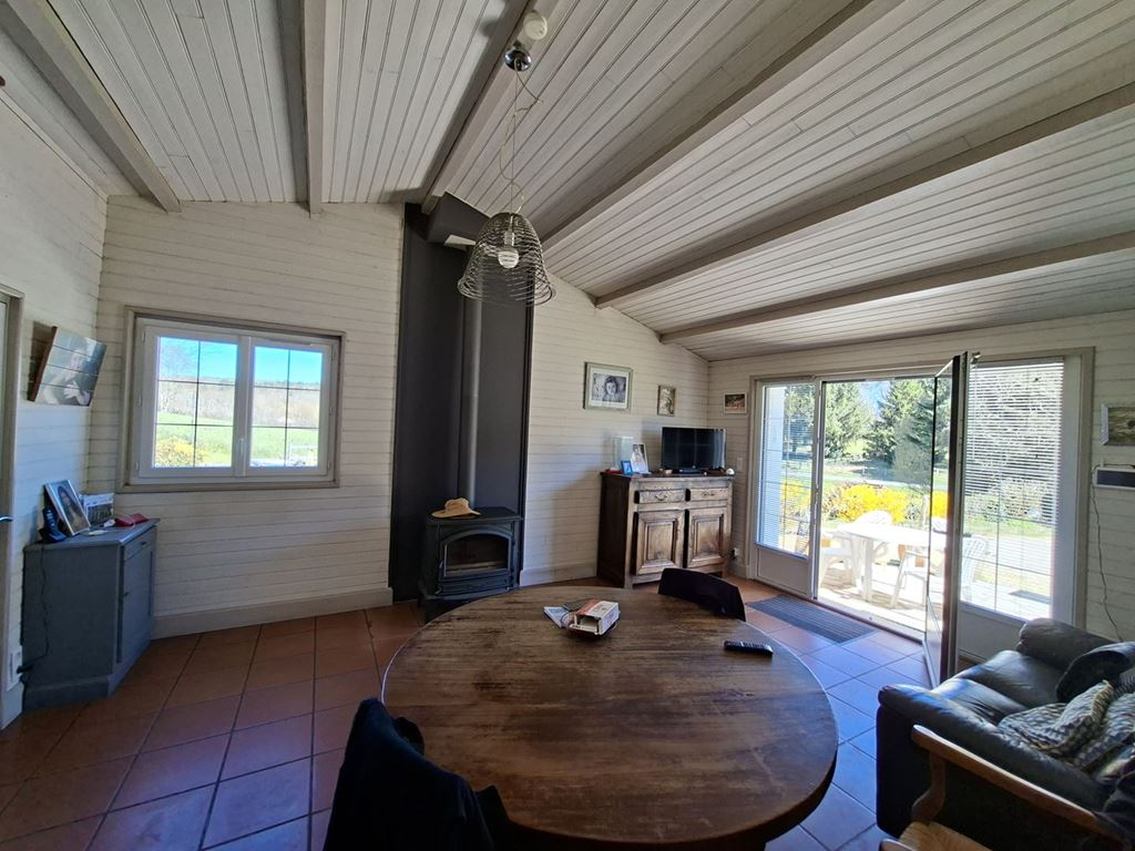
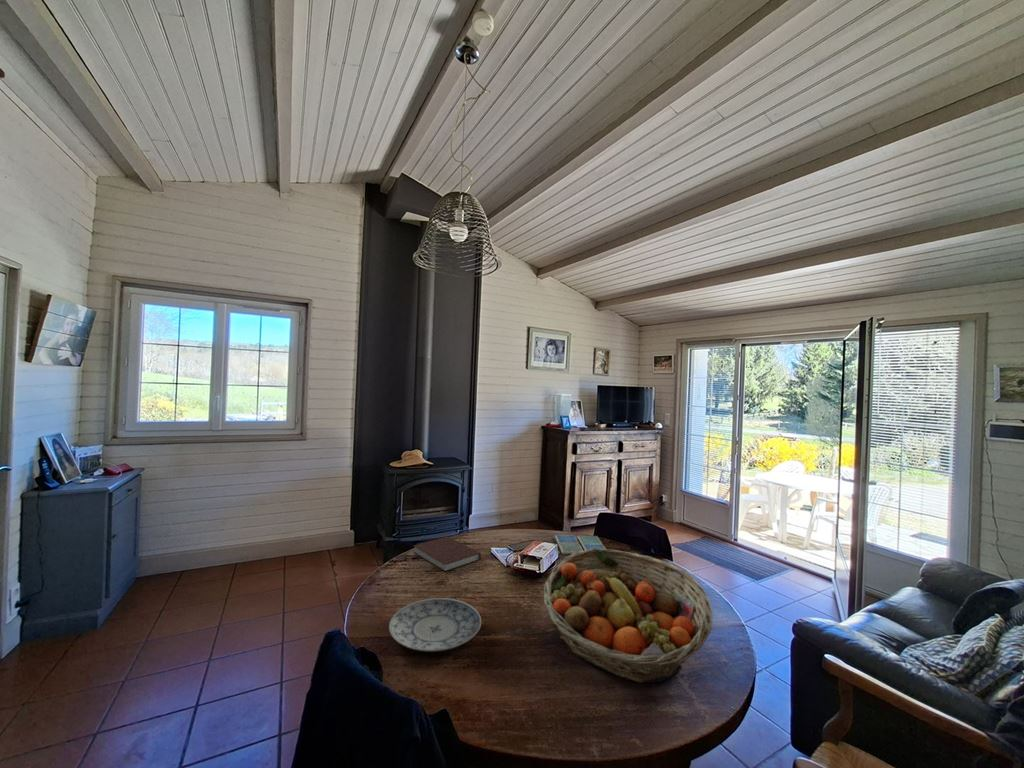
+ drink coaster (581, 544)
+ notebook (446, 552)
+ plate (435, 626)
+ fruit basket (621, 608)
